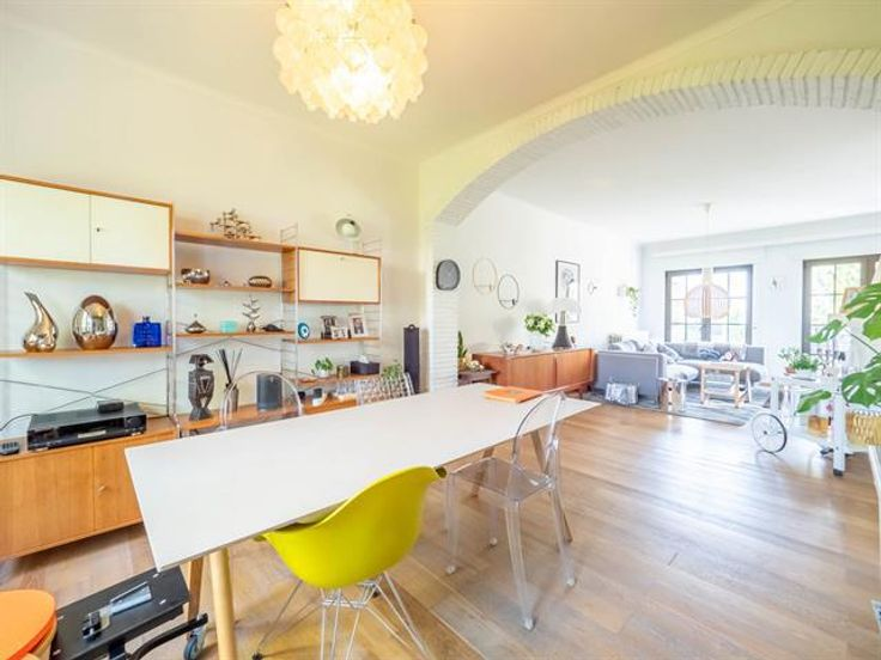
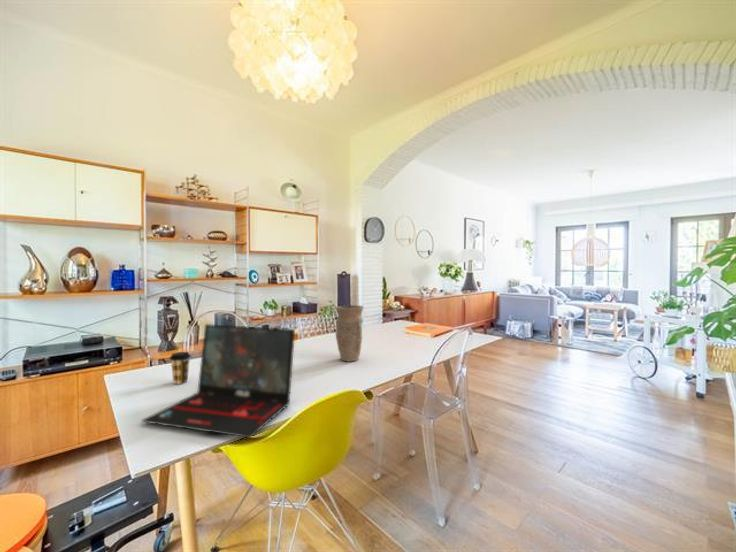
+ vase (349, 332)
+ laptop (224, 372)
+ coffee cup (180, 367)
